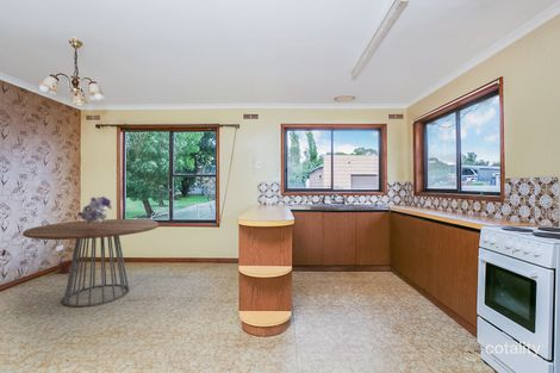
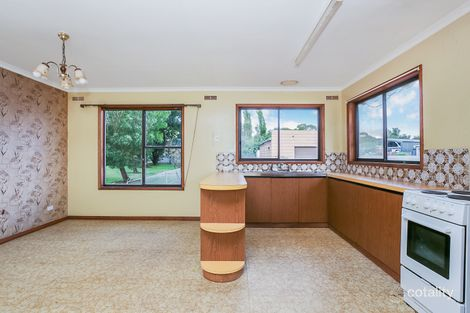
- basket (68, 261)
- dining table (101, 260)
- bouquet (99, 211)
